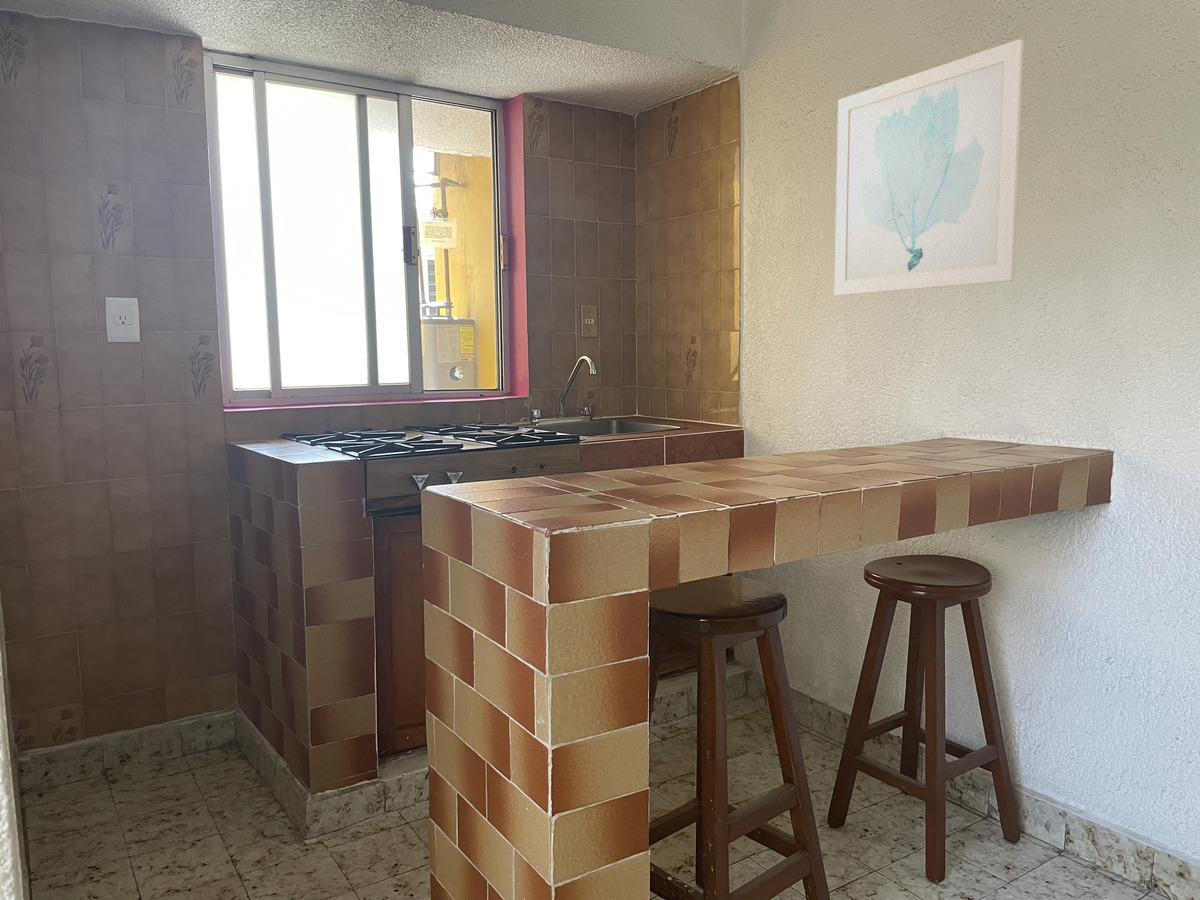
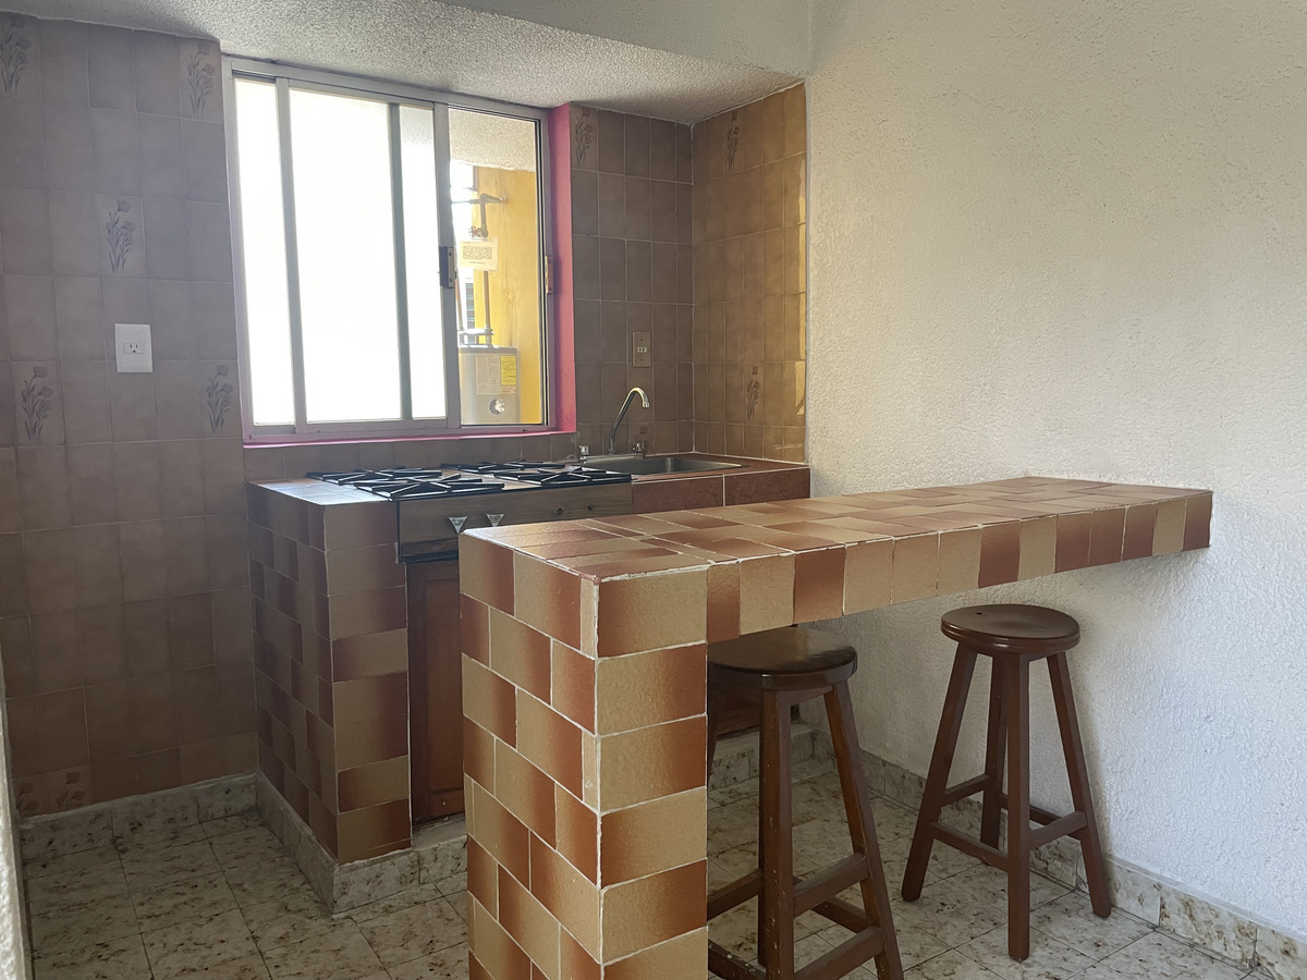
- wall art (918, 182)
